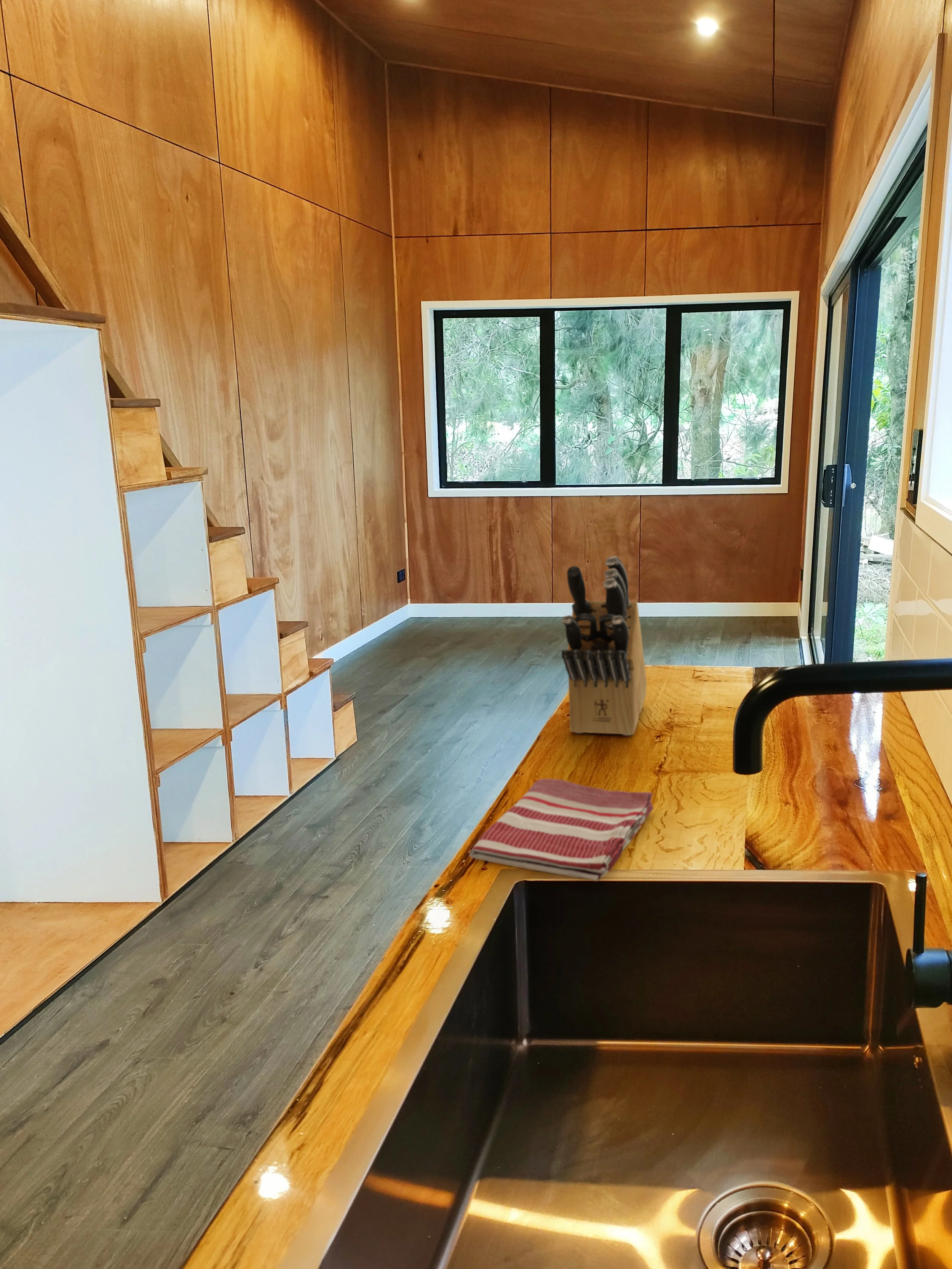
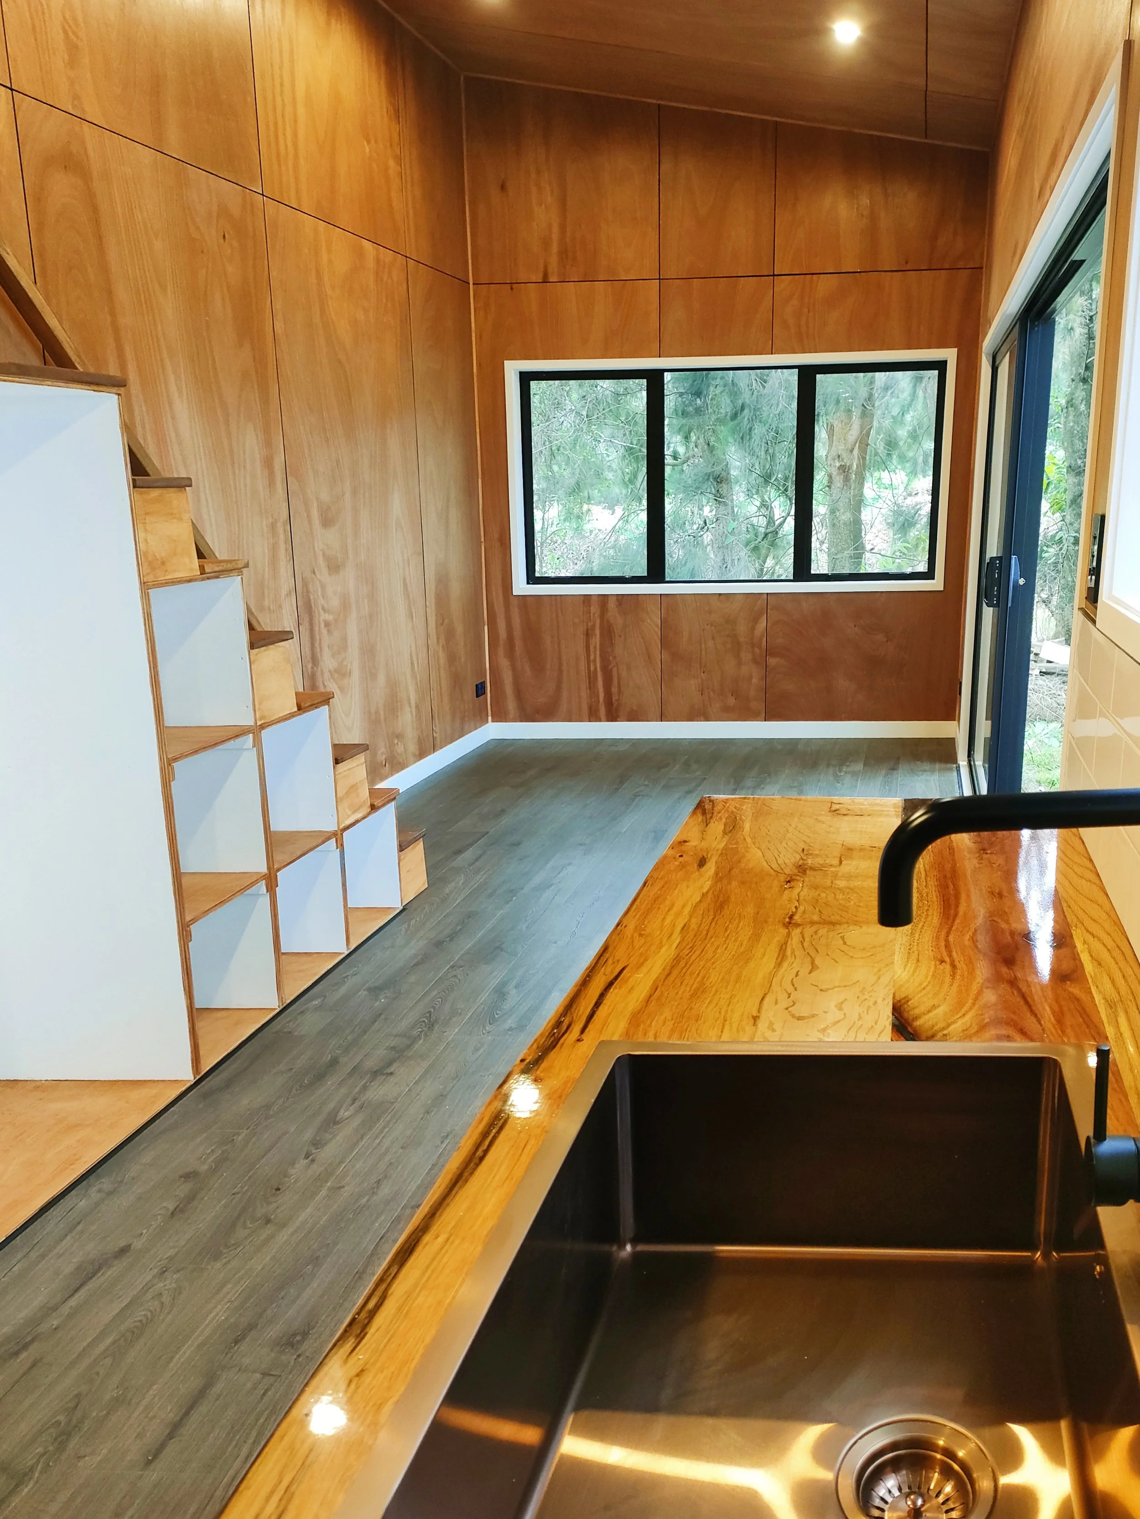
- knife block (607, 636)
- dish towel (566, 823)
